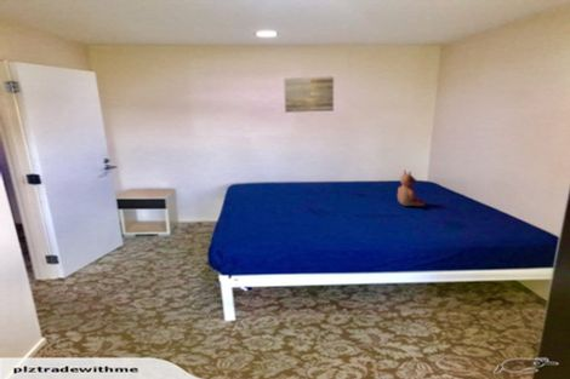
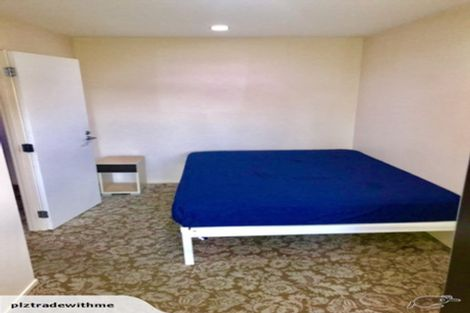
- teddy bear (411, 188)
- wall art (308, 94)
